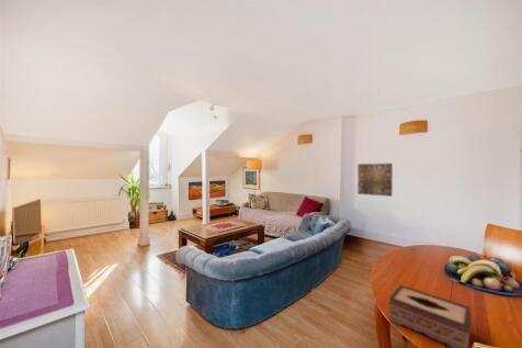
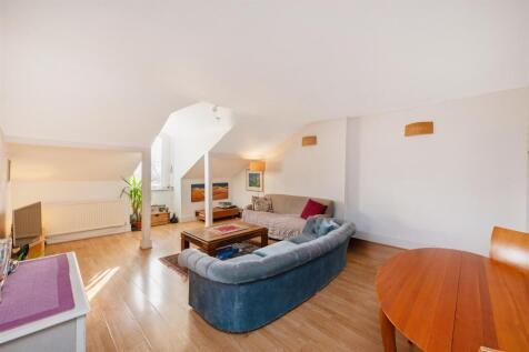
- tissue box (428, 314)
- wall art (374, 179)
- fruit bowl (483, 269)
